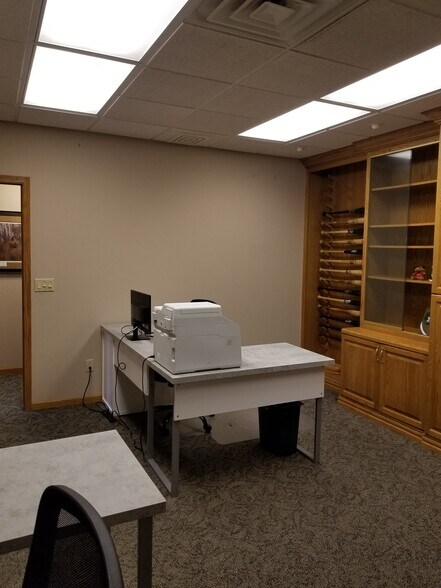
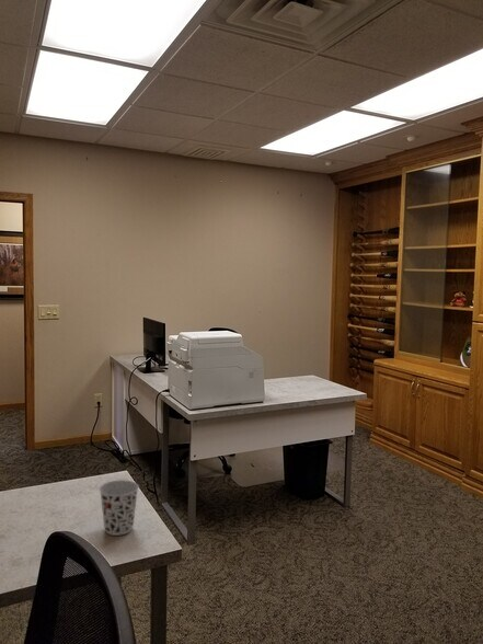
+ cup (118, 508)
